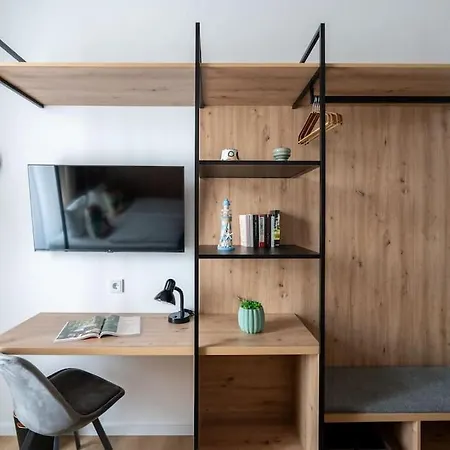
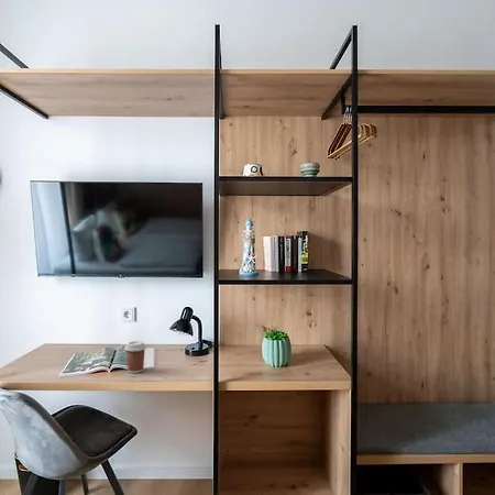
+ coffee cup (135, 356)
